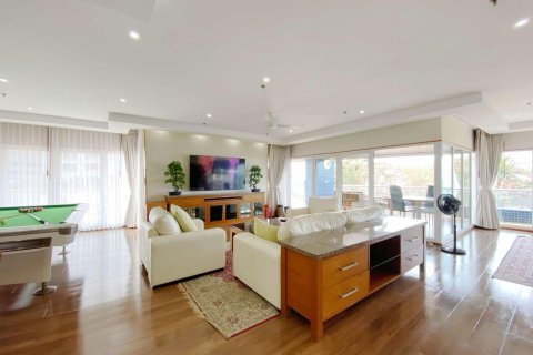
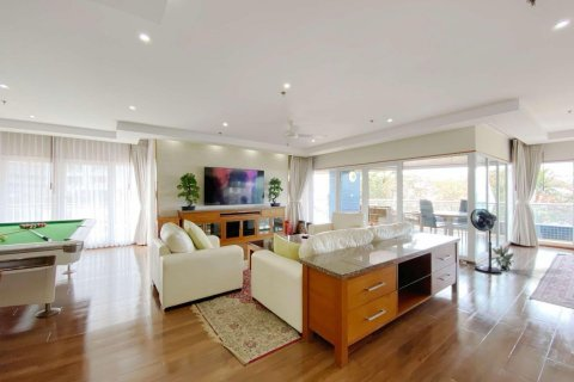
+ potted plant (502, 258)
